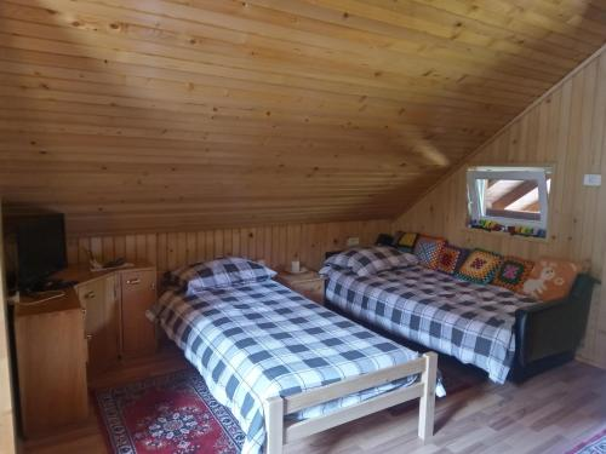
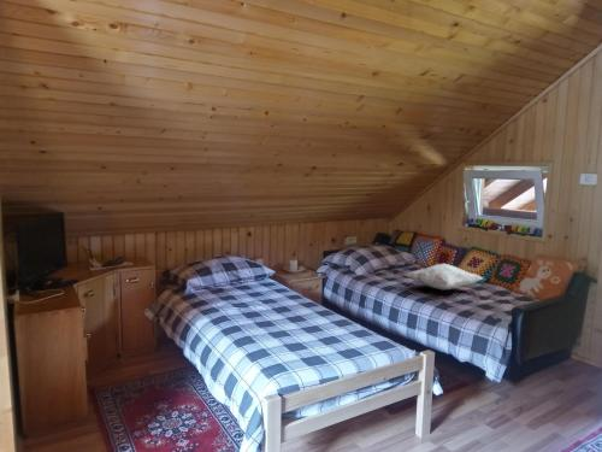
+ decorative pillow (443, 276)
